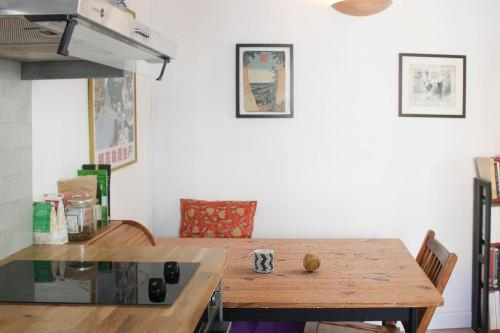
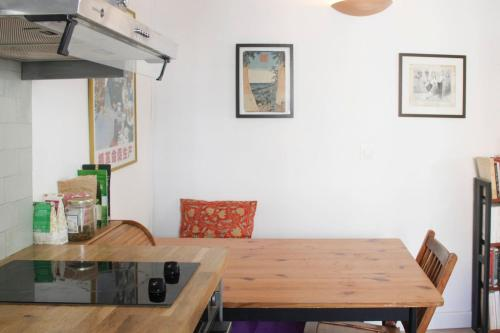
- fruit (311, 262)
- cup (260, 260)
